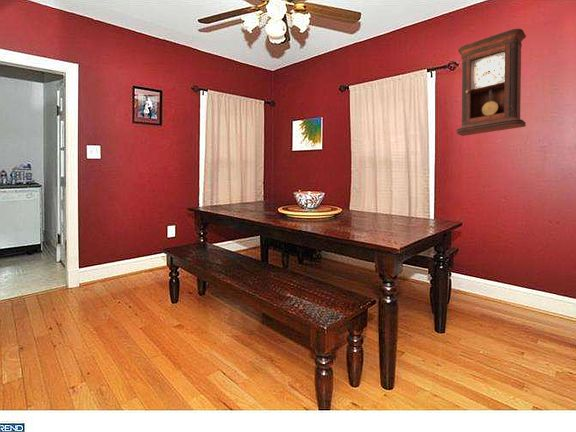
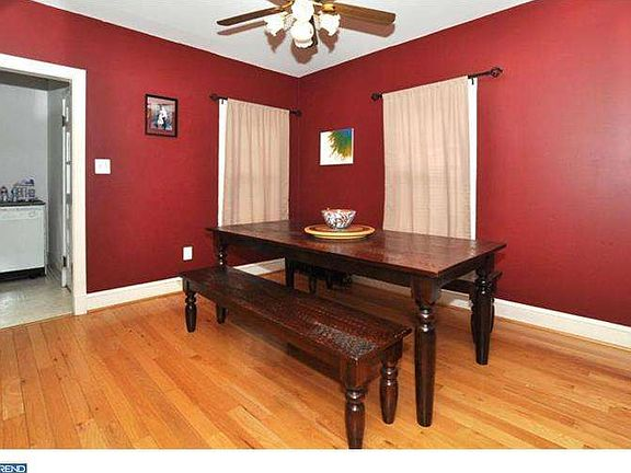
- pendulum clock (488, 85)
